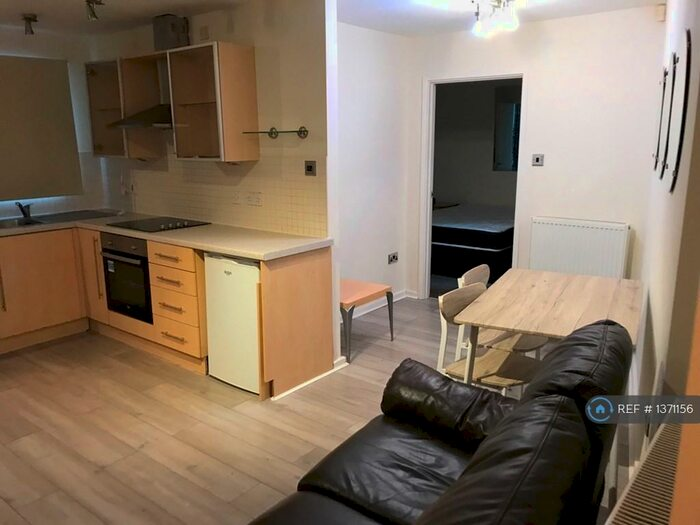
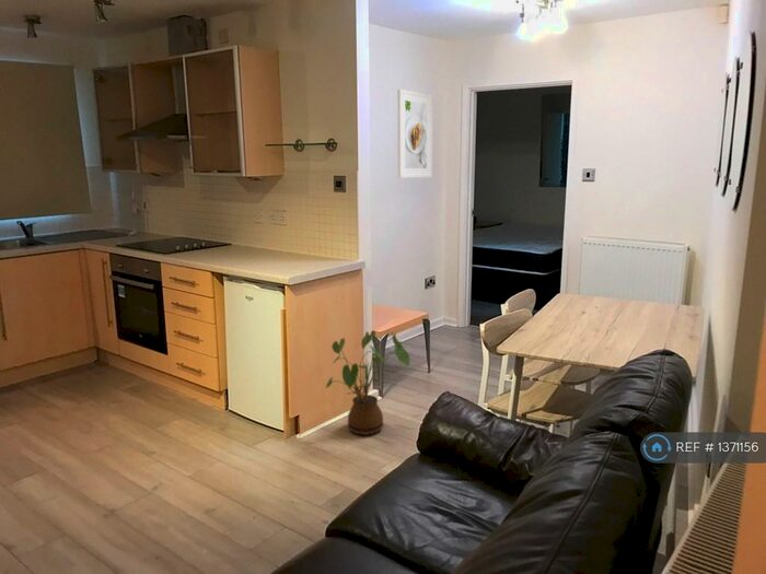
+ house plant (365, 384)
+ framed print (415, 136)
